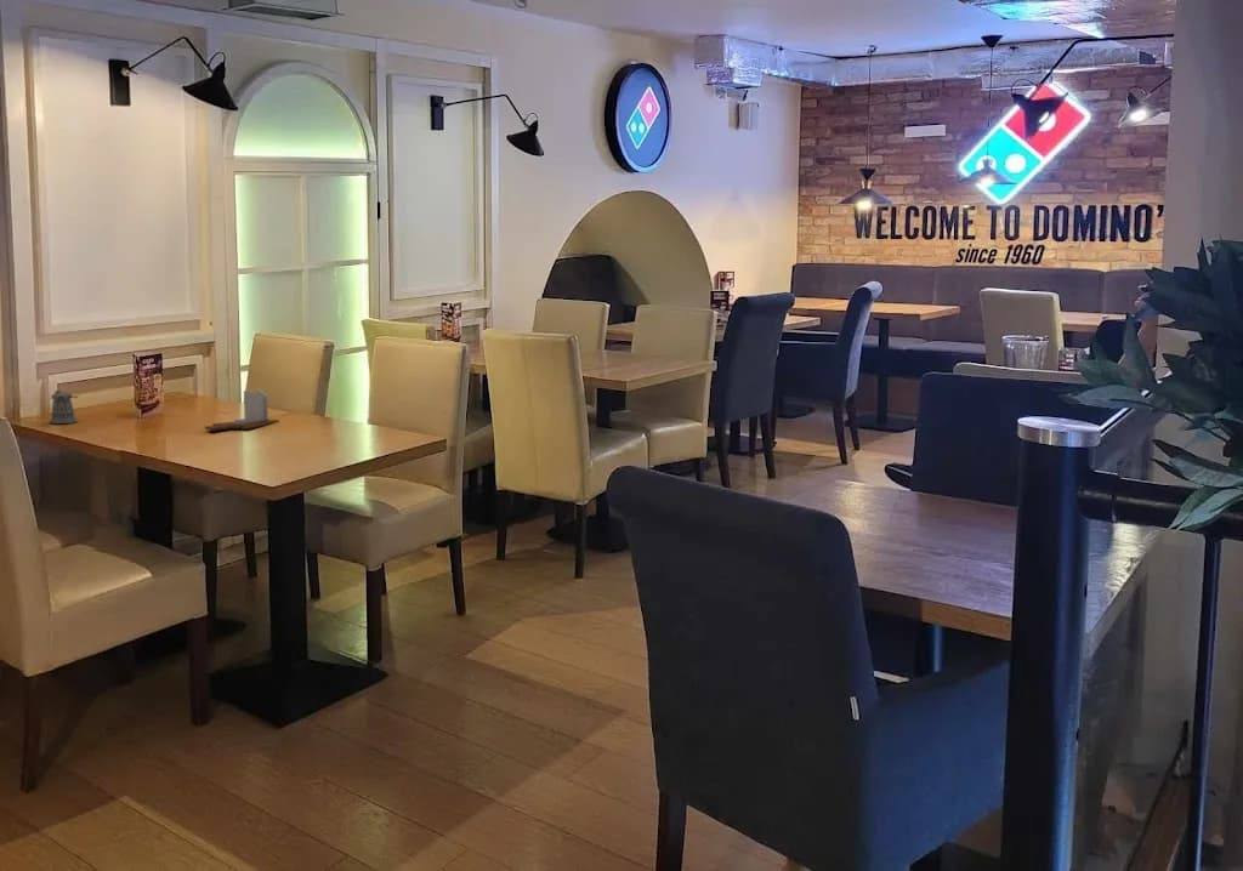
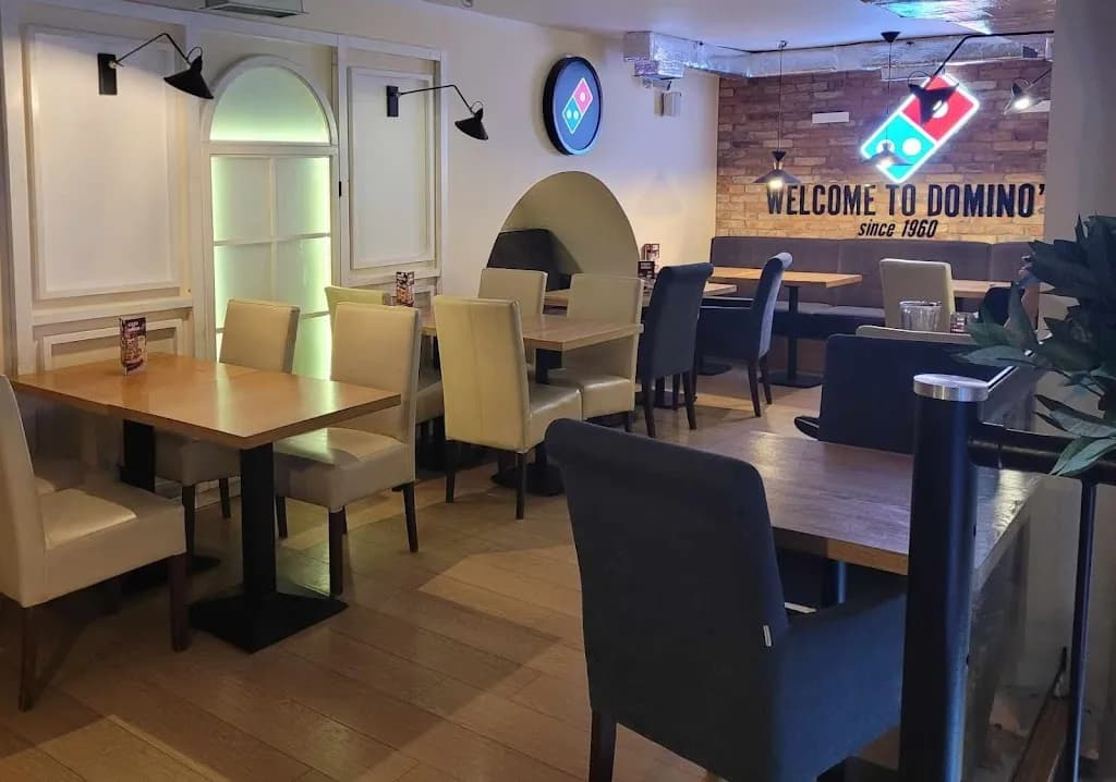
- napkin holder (244, 406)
- pepper shaker (63, 406)
